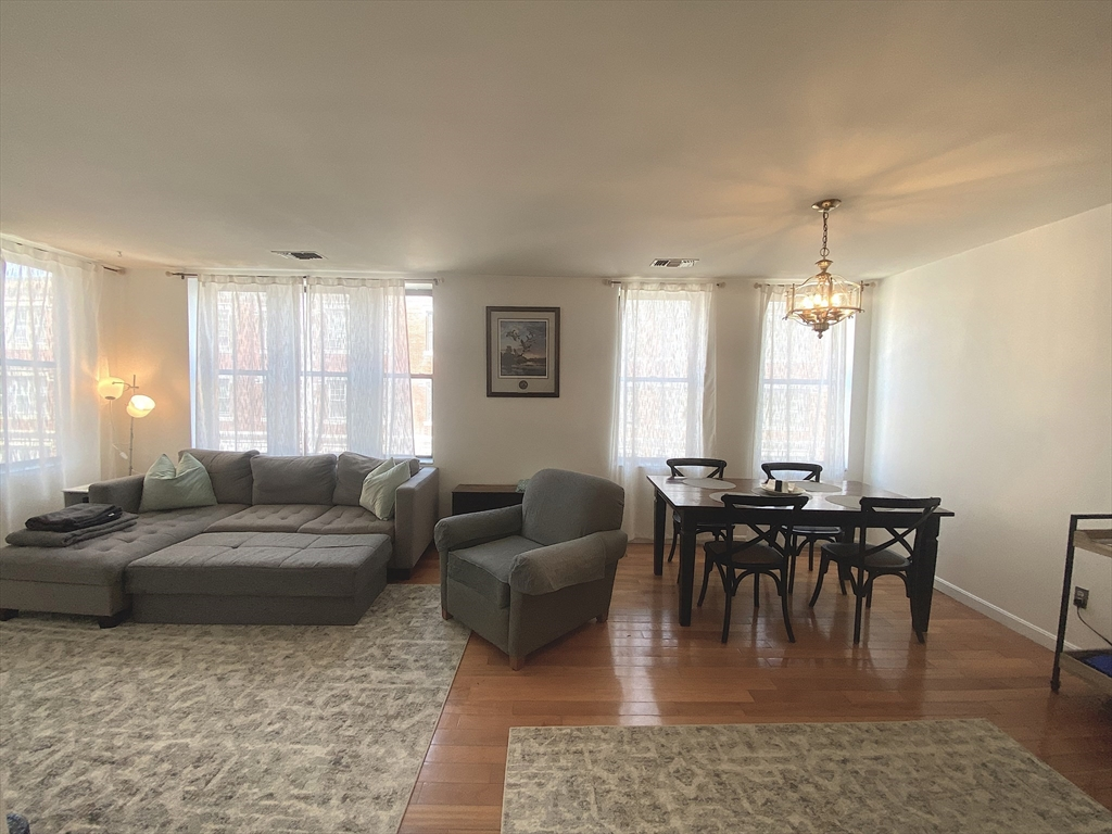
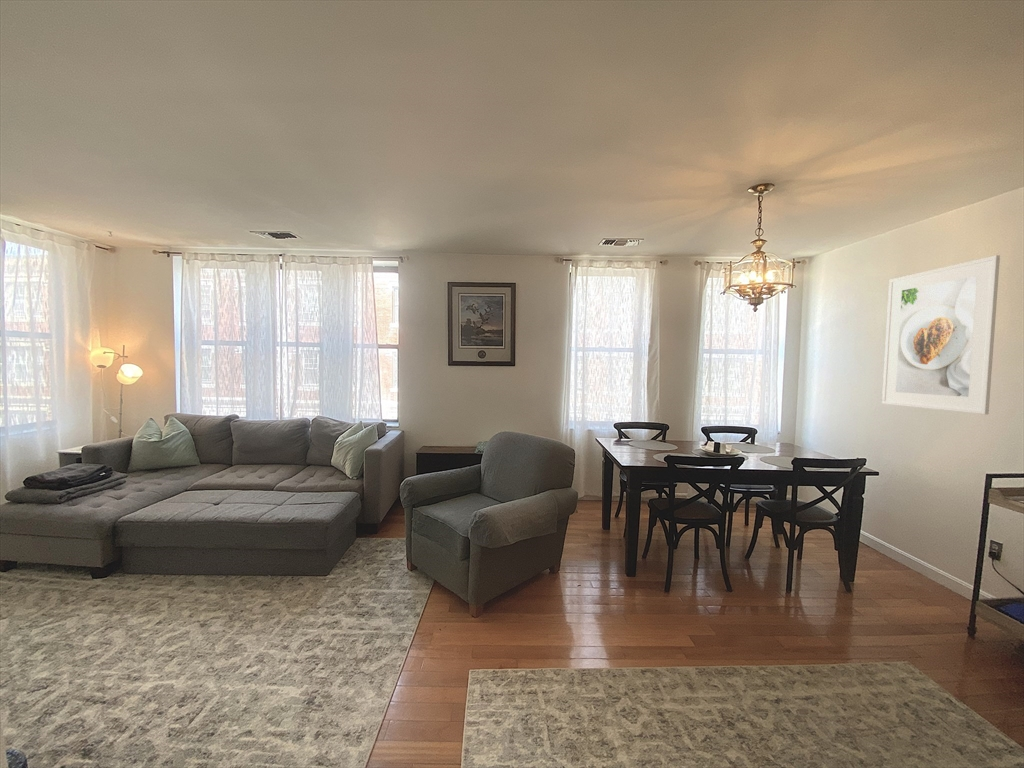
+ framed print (933, 339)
